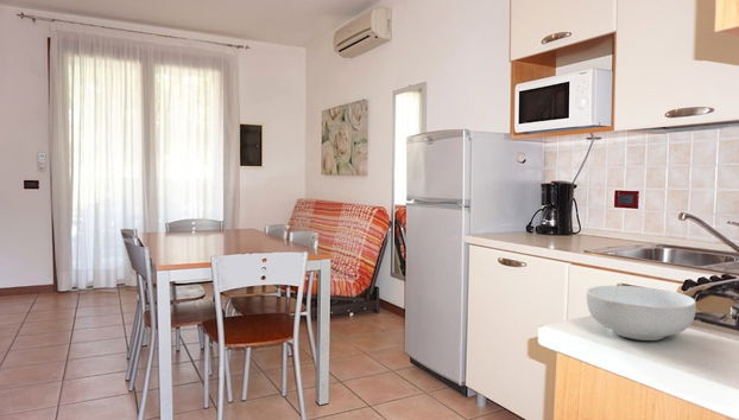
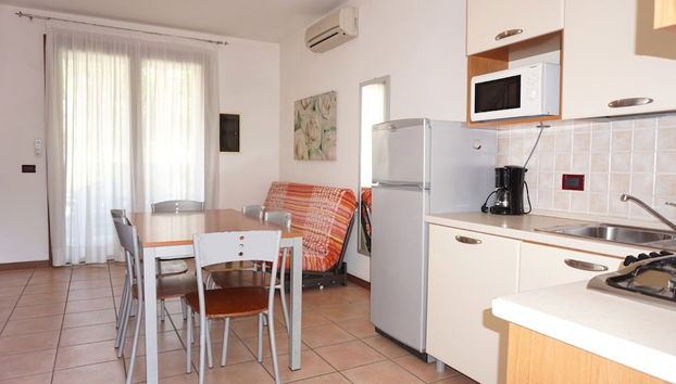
- cereal bowl (638, 313)
